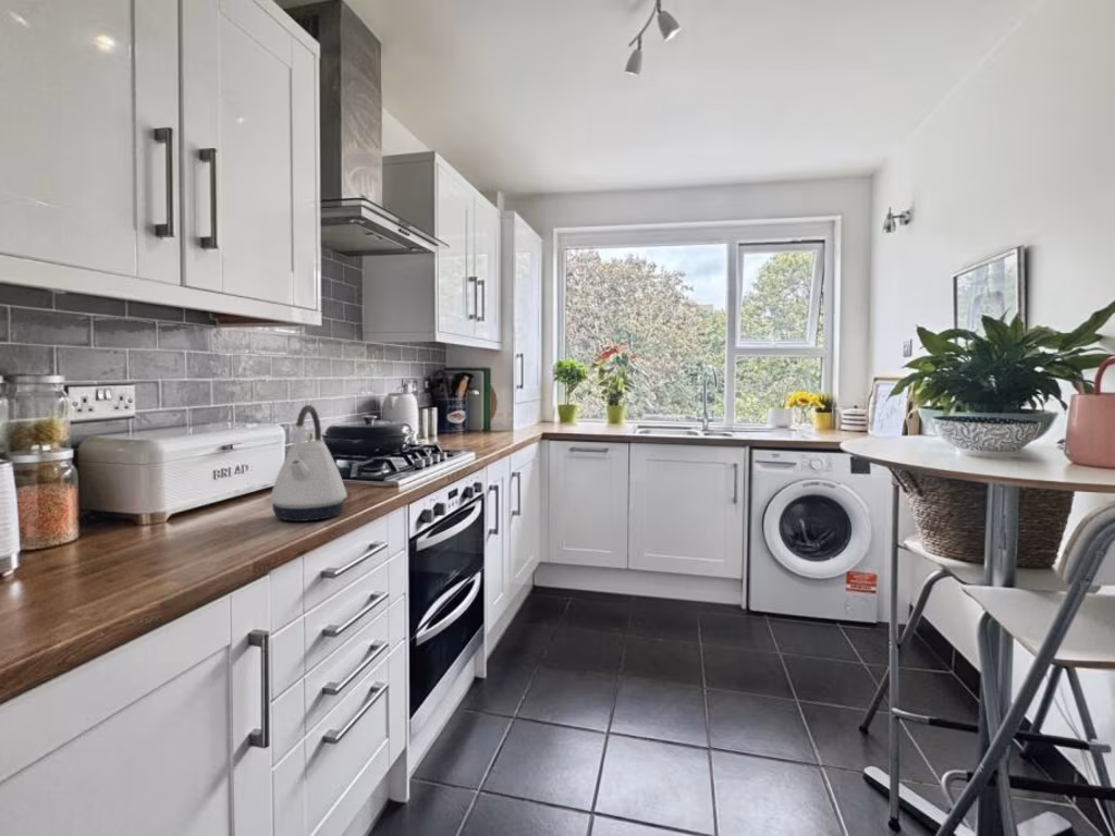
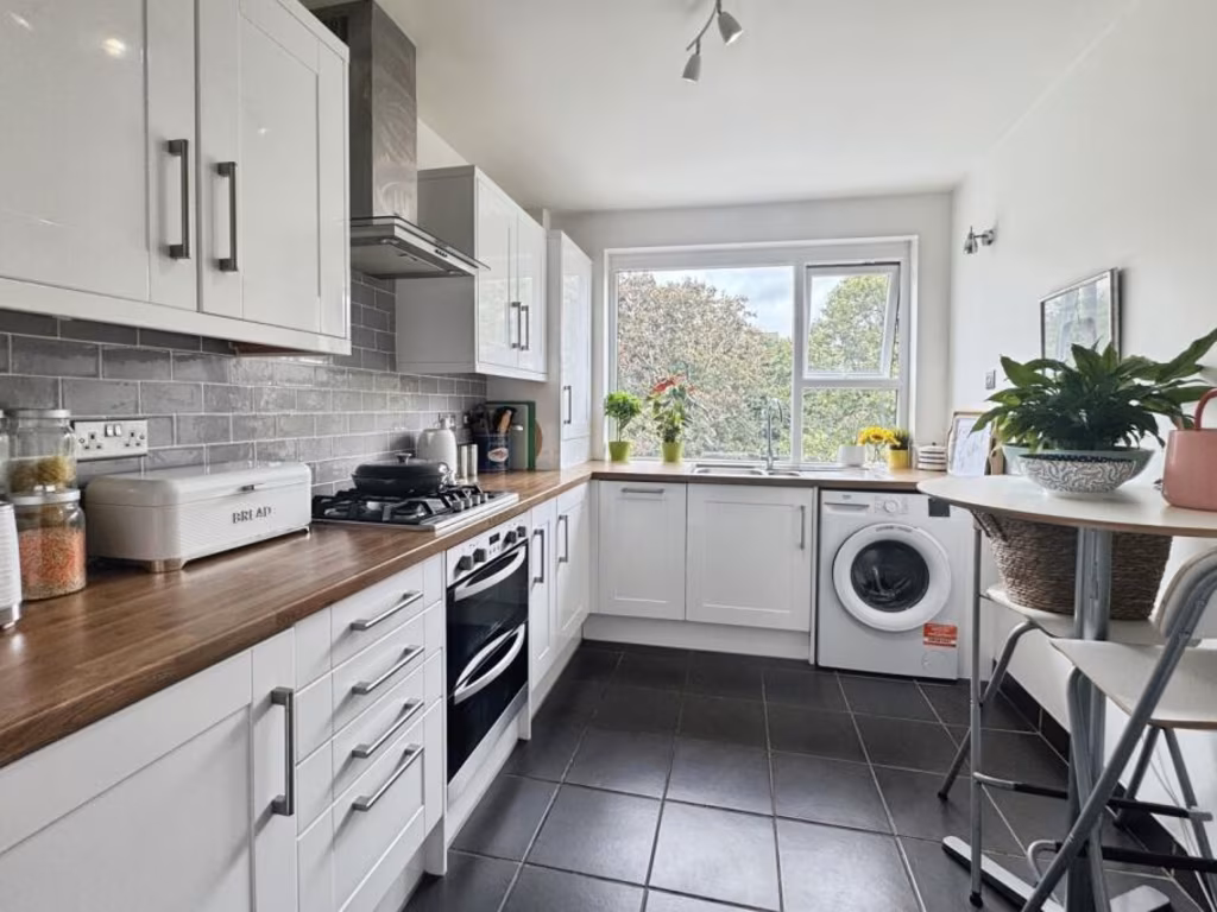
- kettle (308, 460)
